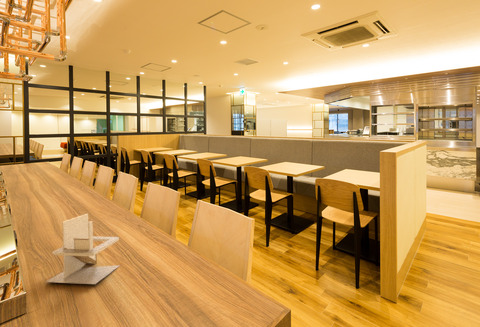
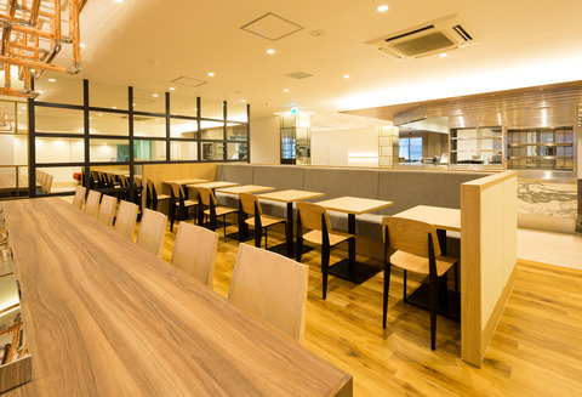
- napkin holder (88, 244)
